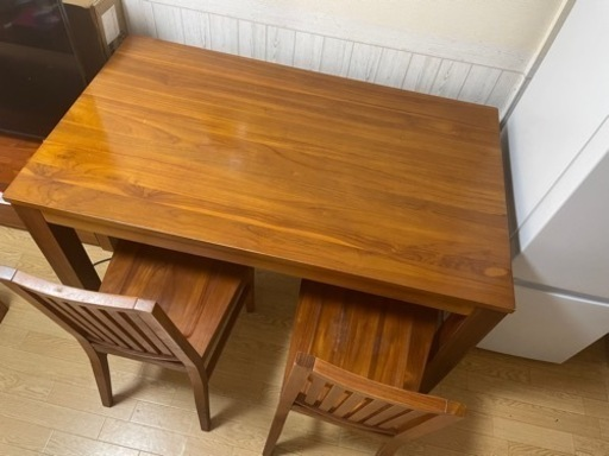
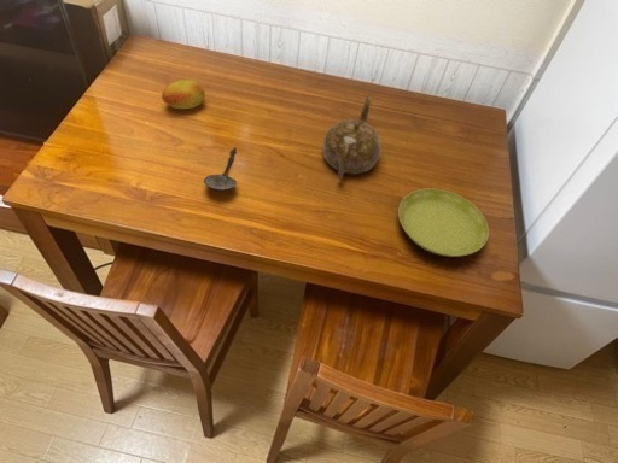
+ teapot (354, 137)
+ spoon (228, 163)
+ fruit (183, 94)
+ saucer (441, 223)
